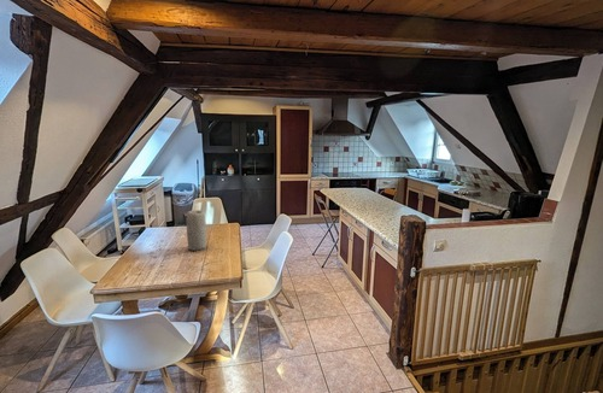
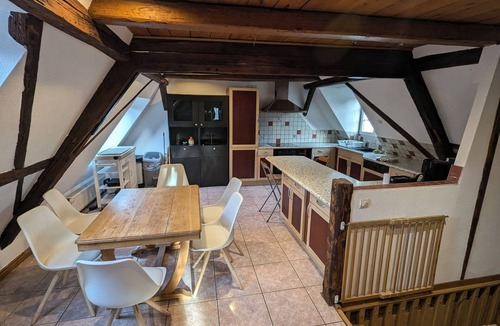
- vase (195, 229)
